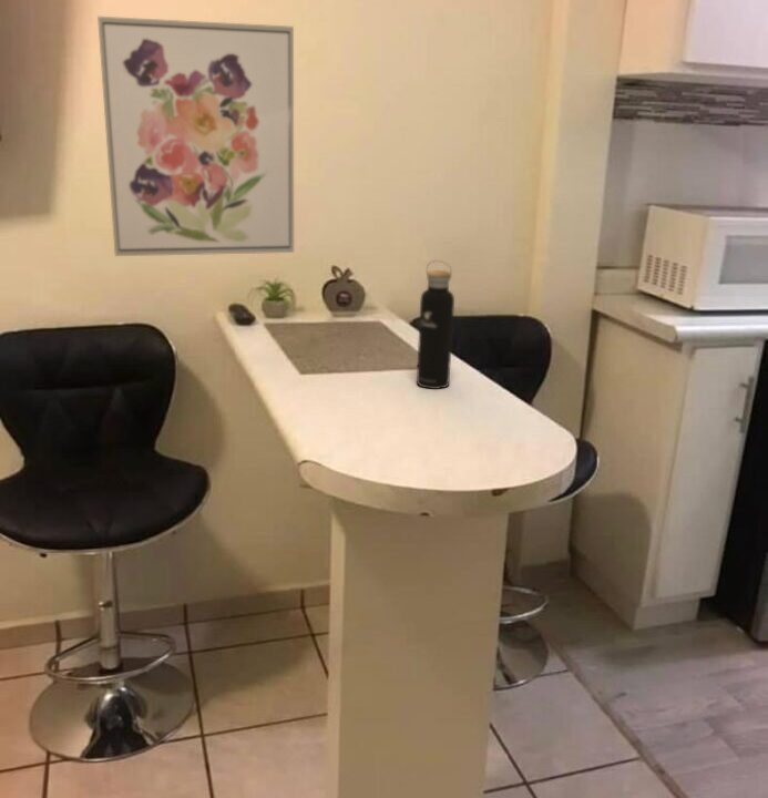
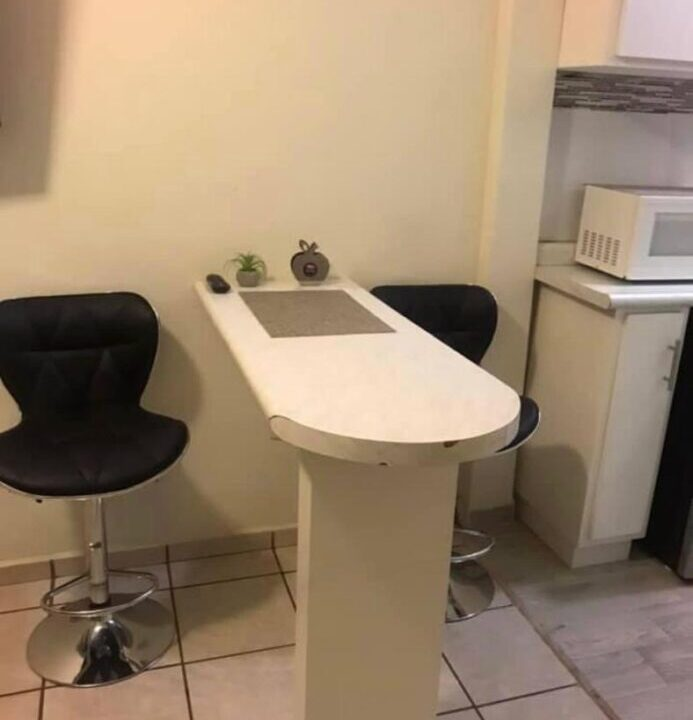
- wall art (202, 142)
- water bottle (436, 324)
